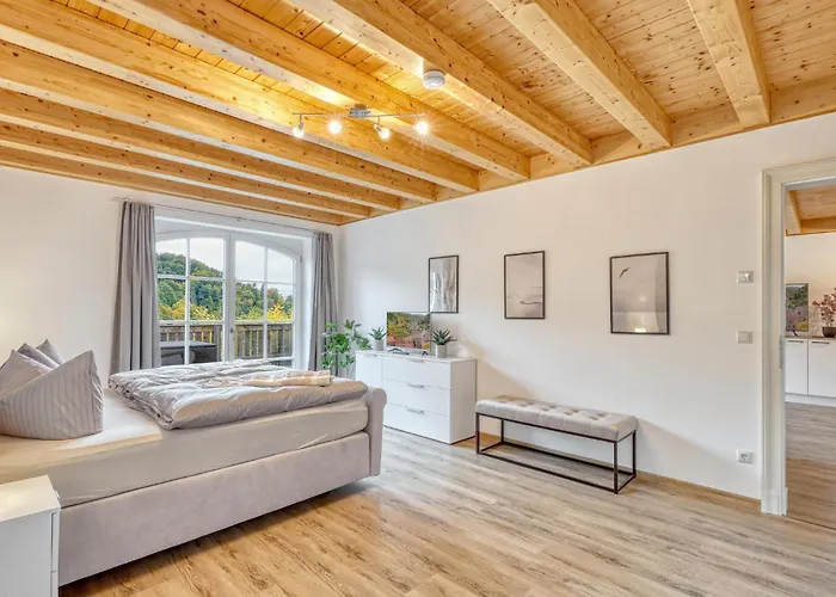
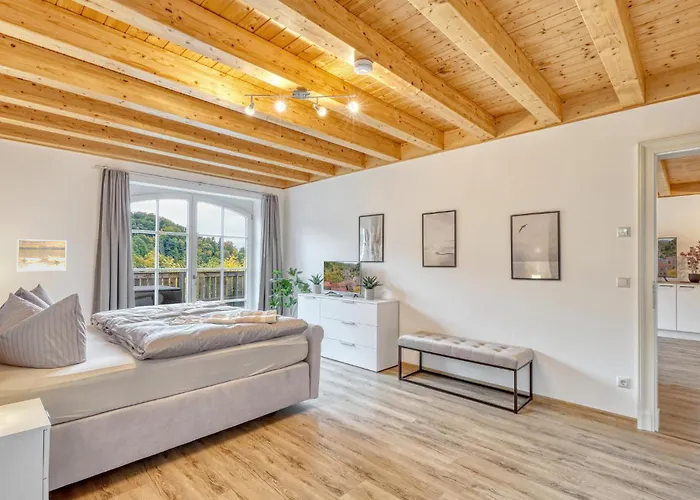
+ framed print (42, 255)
